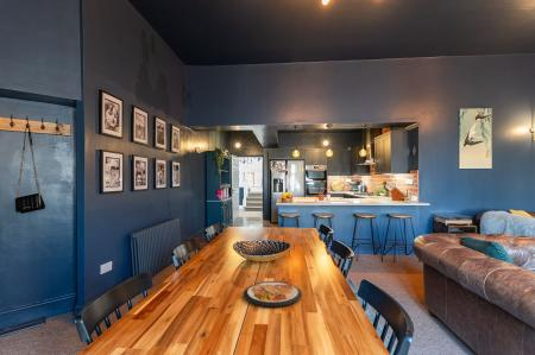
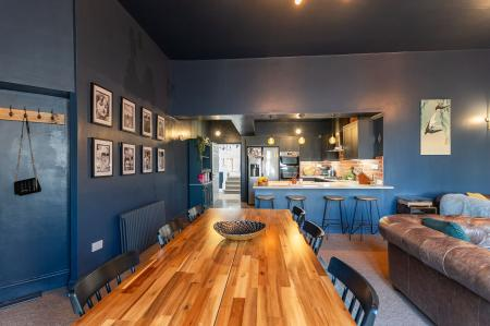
- dish (272, 291)
